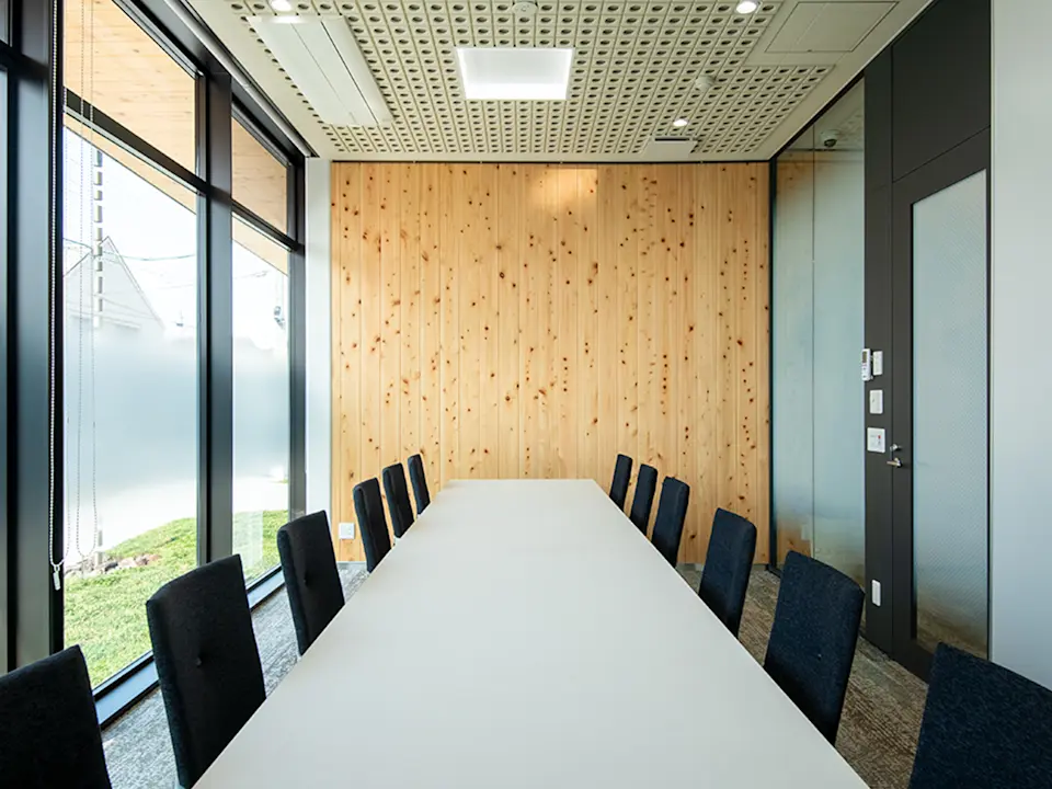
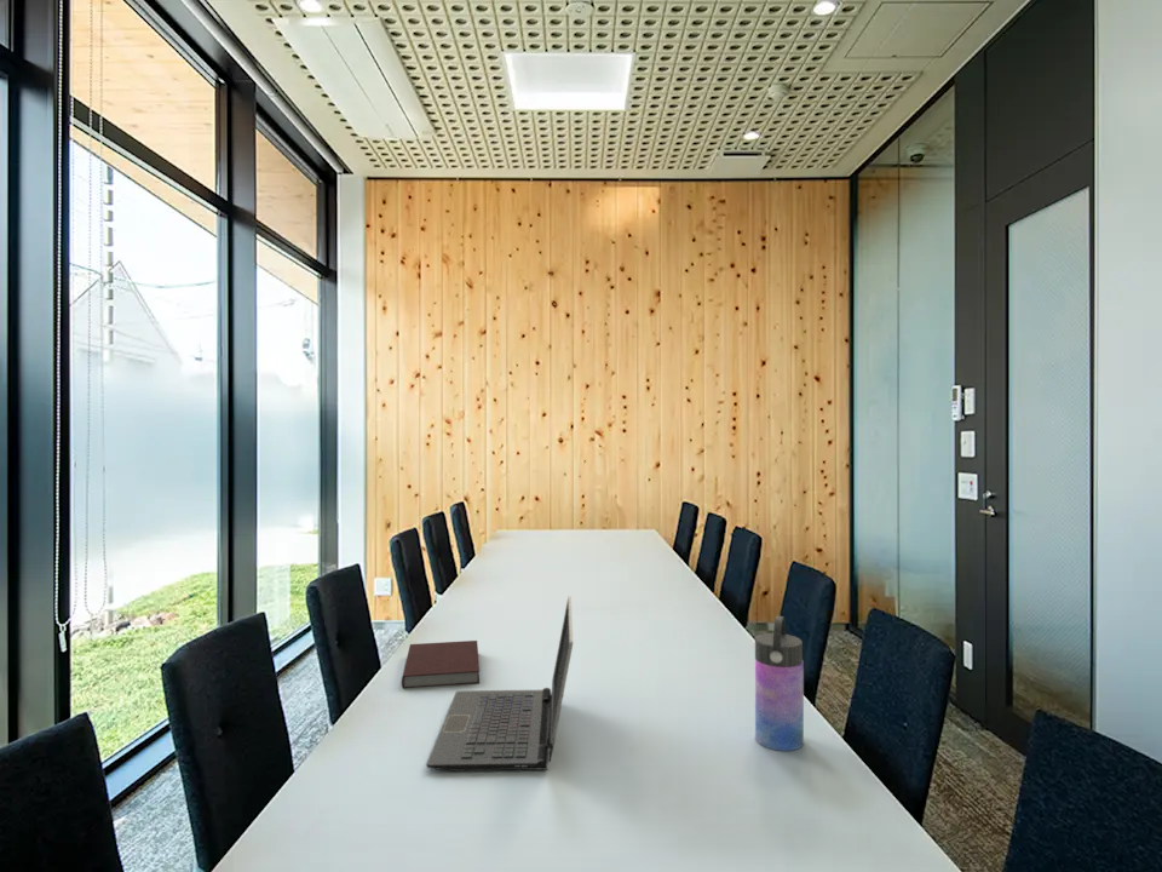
+ notebook (442, 662)
+ water bottle (778, 678)
+ laptop computer (507, 690)
